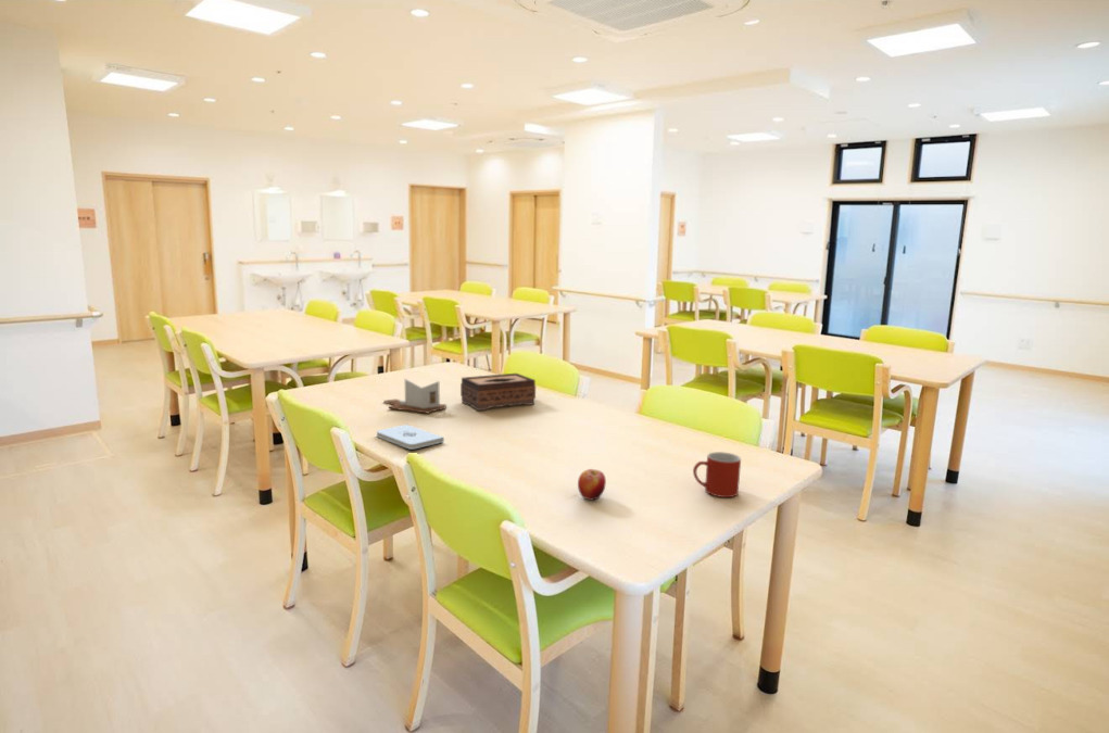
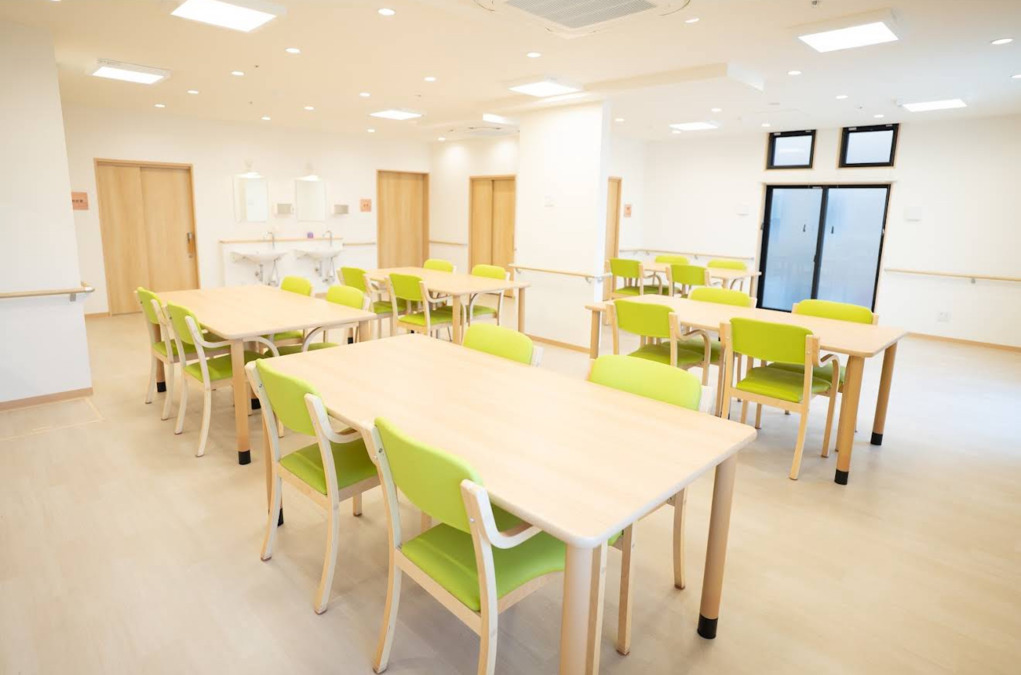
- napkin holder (415, 392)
- mug (716, 475)
- tissue box (497, 391)
- notepad (408, 435)
- apple (591, 483)
